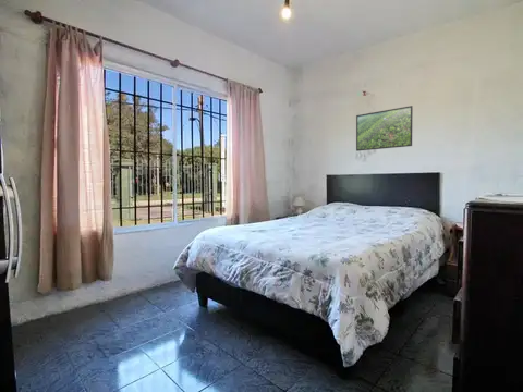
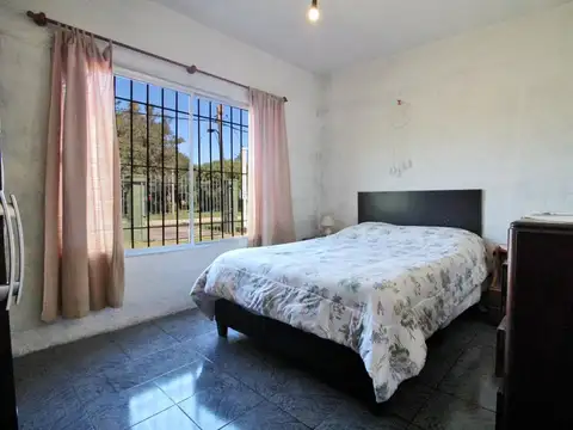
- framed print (382, 130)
